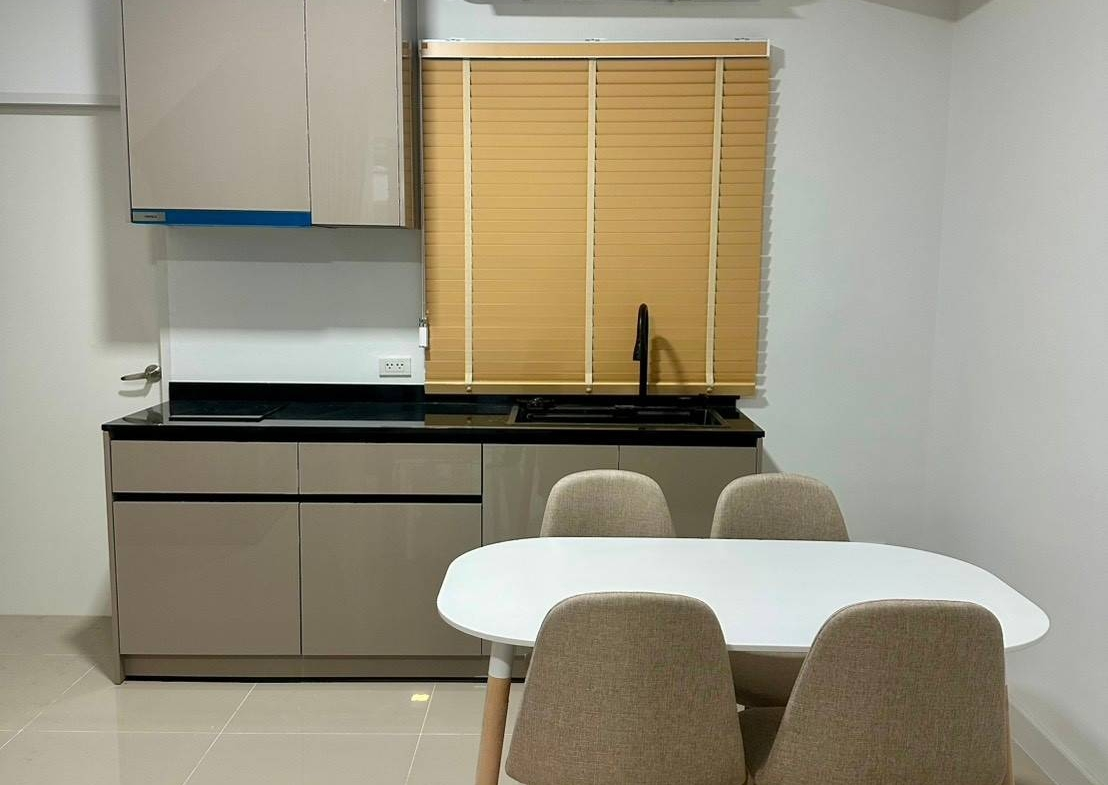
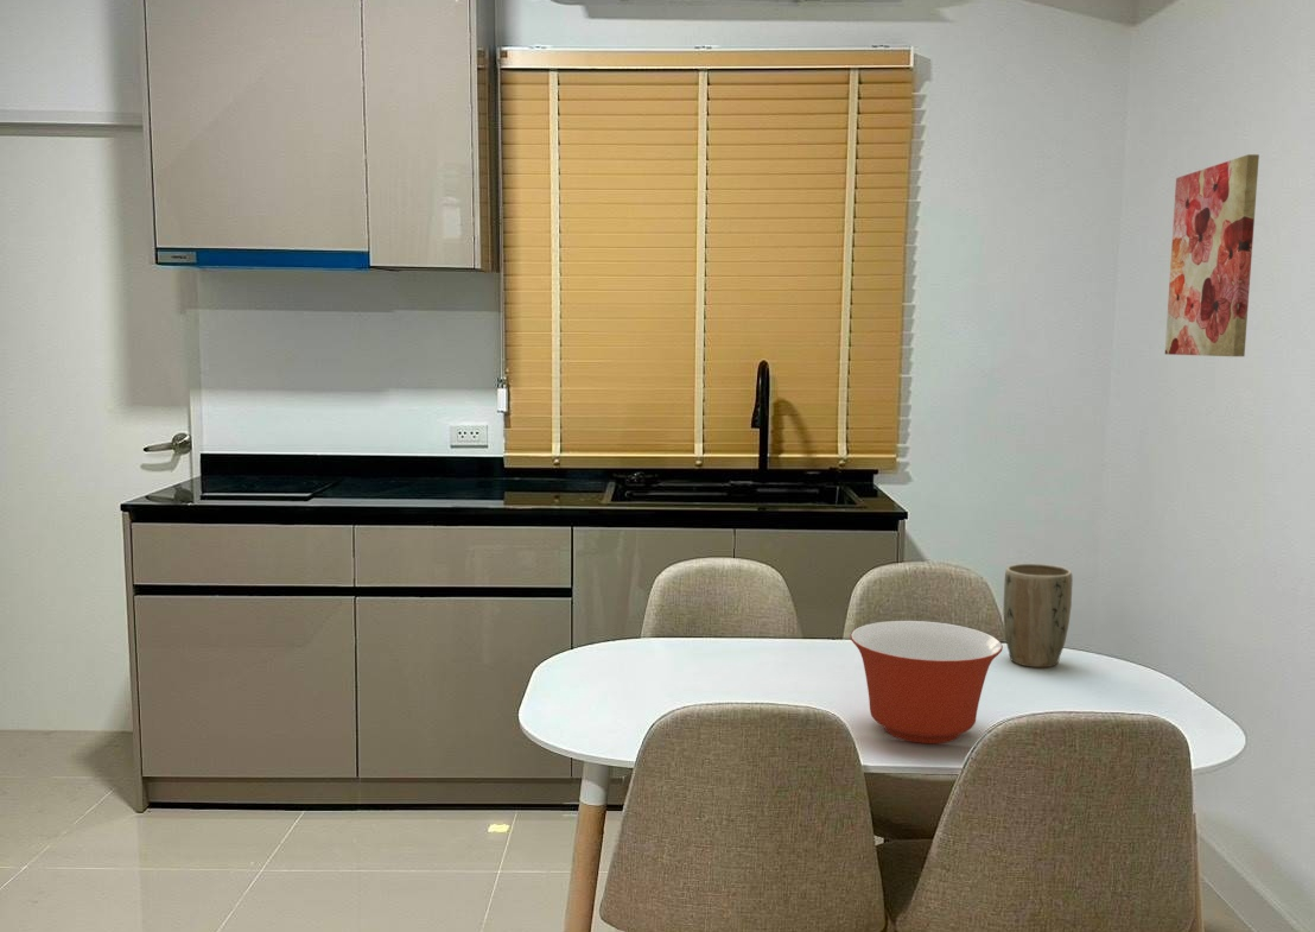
+ wall art (1208, 261)
+ plant pot (1036, 615)
+ mixing bowl (923, 684)
